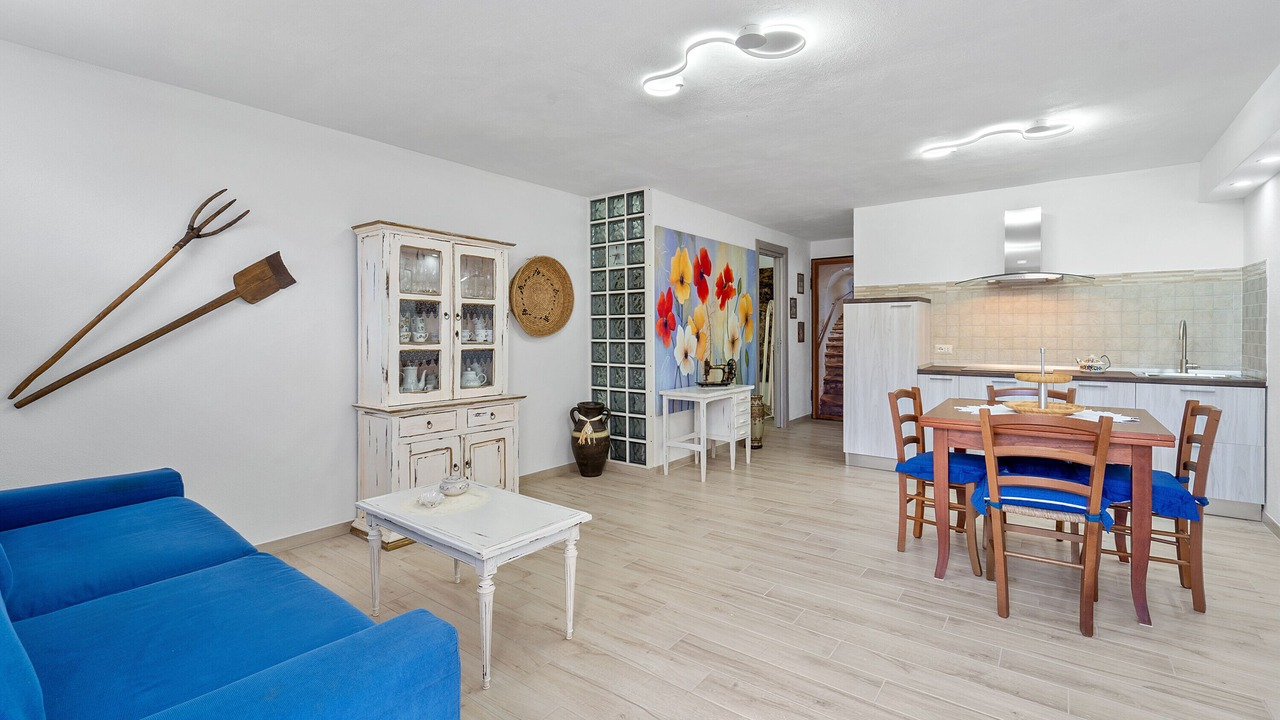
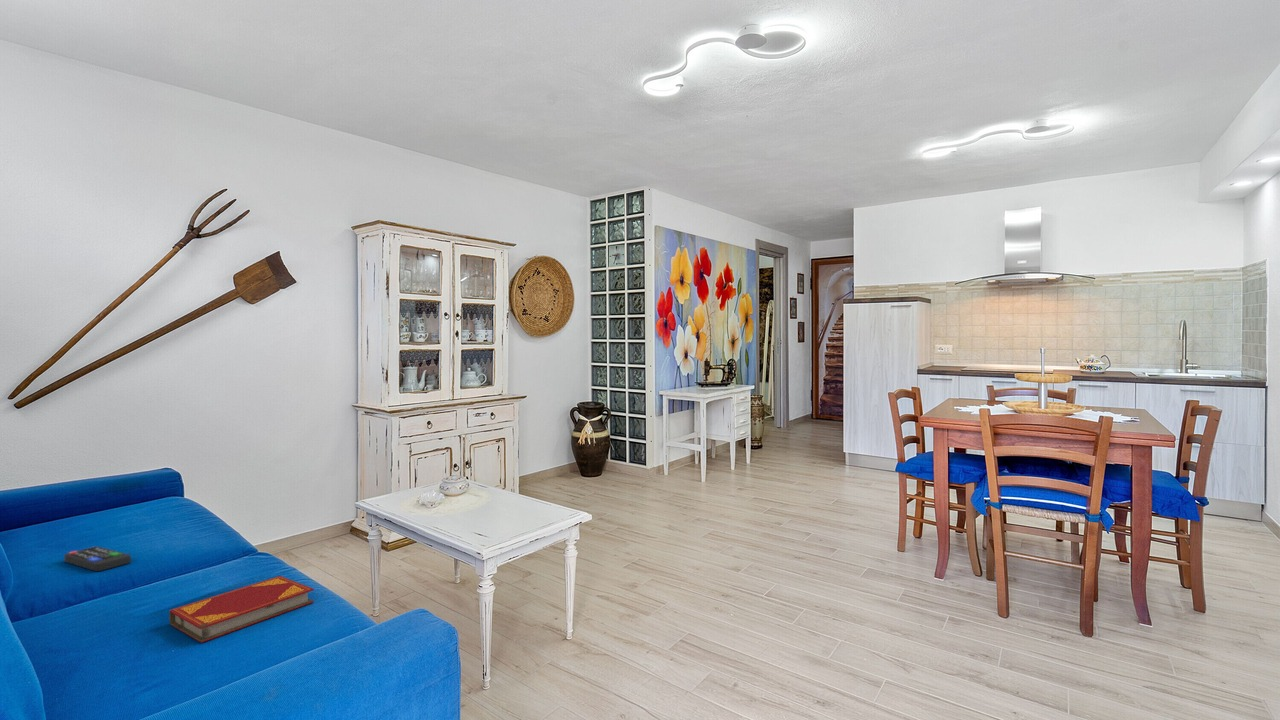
+ hardback book (244, 605)
+ remote control (97, 557)
